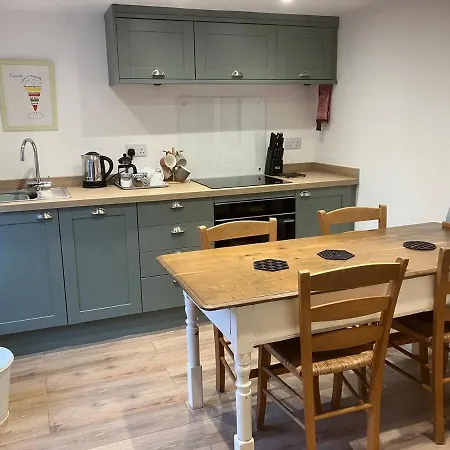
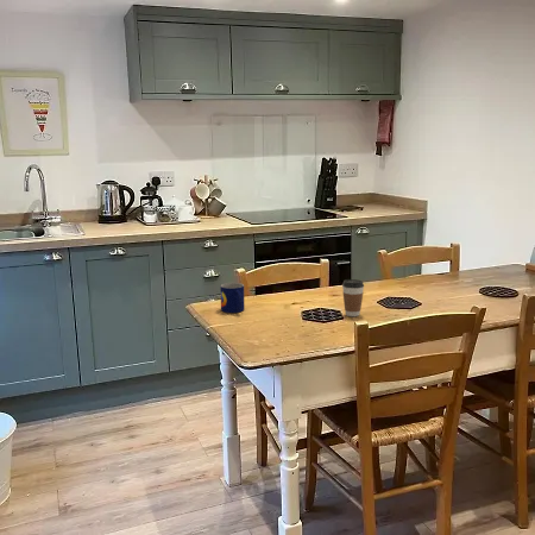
+ coffee cup (352, 297)
+ mug (234, 298)
